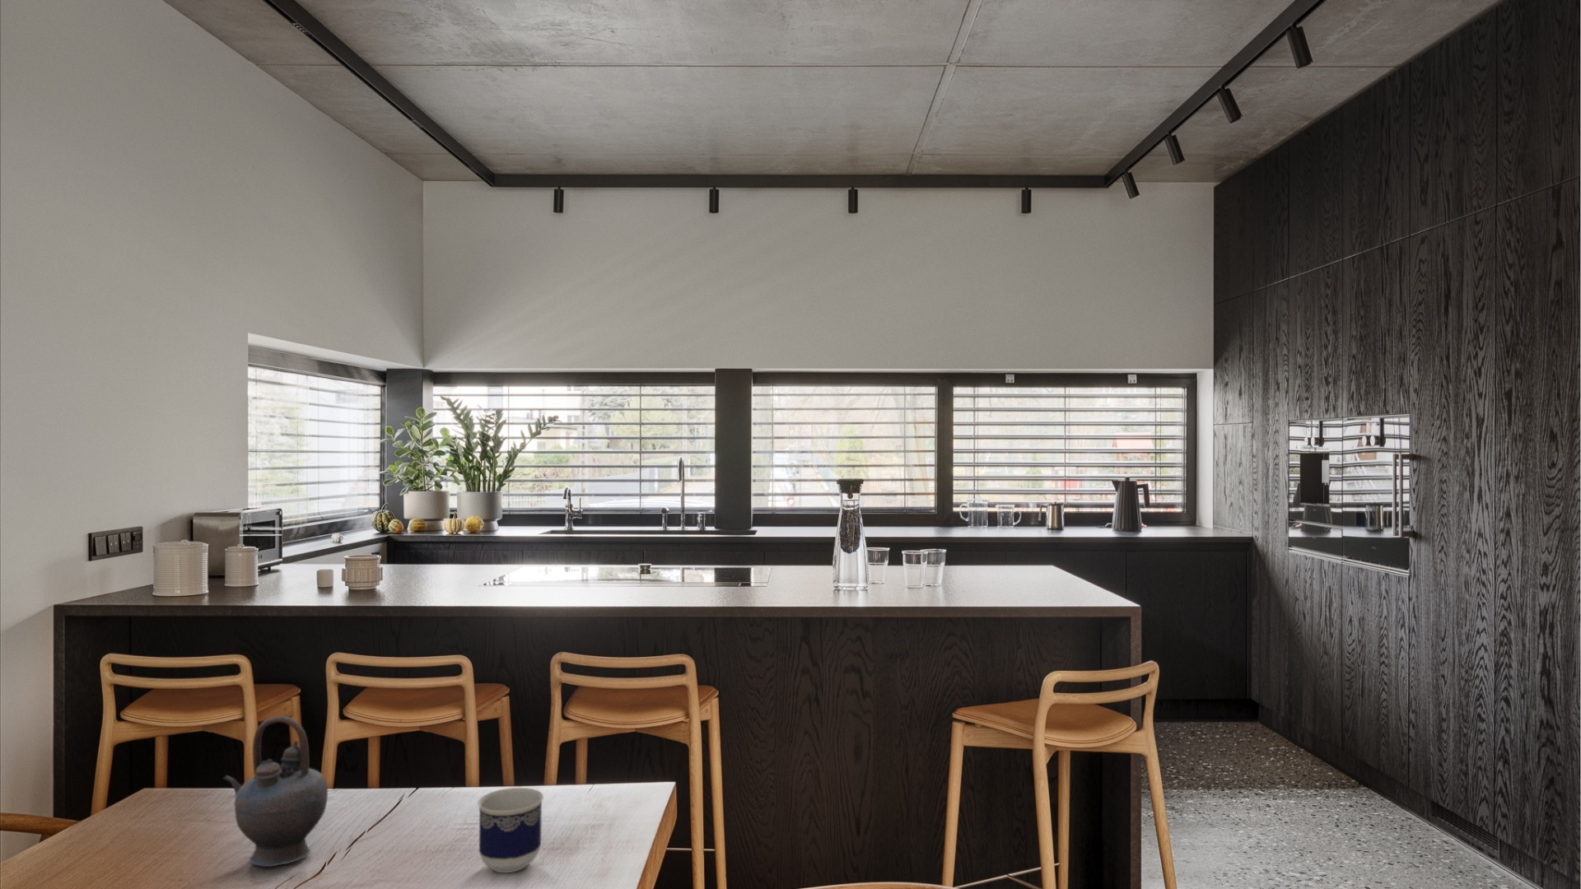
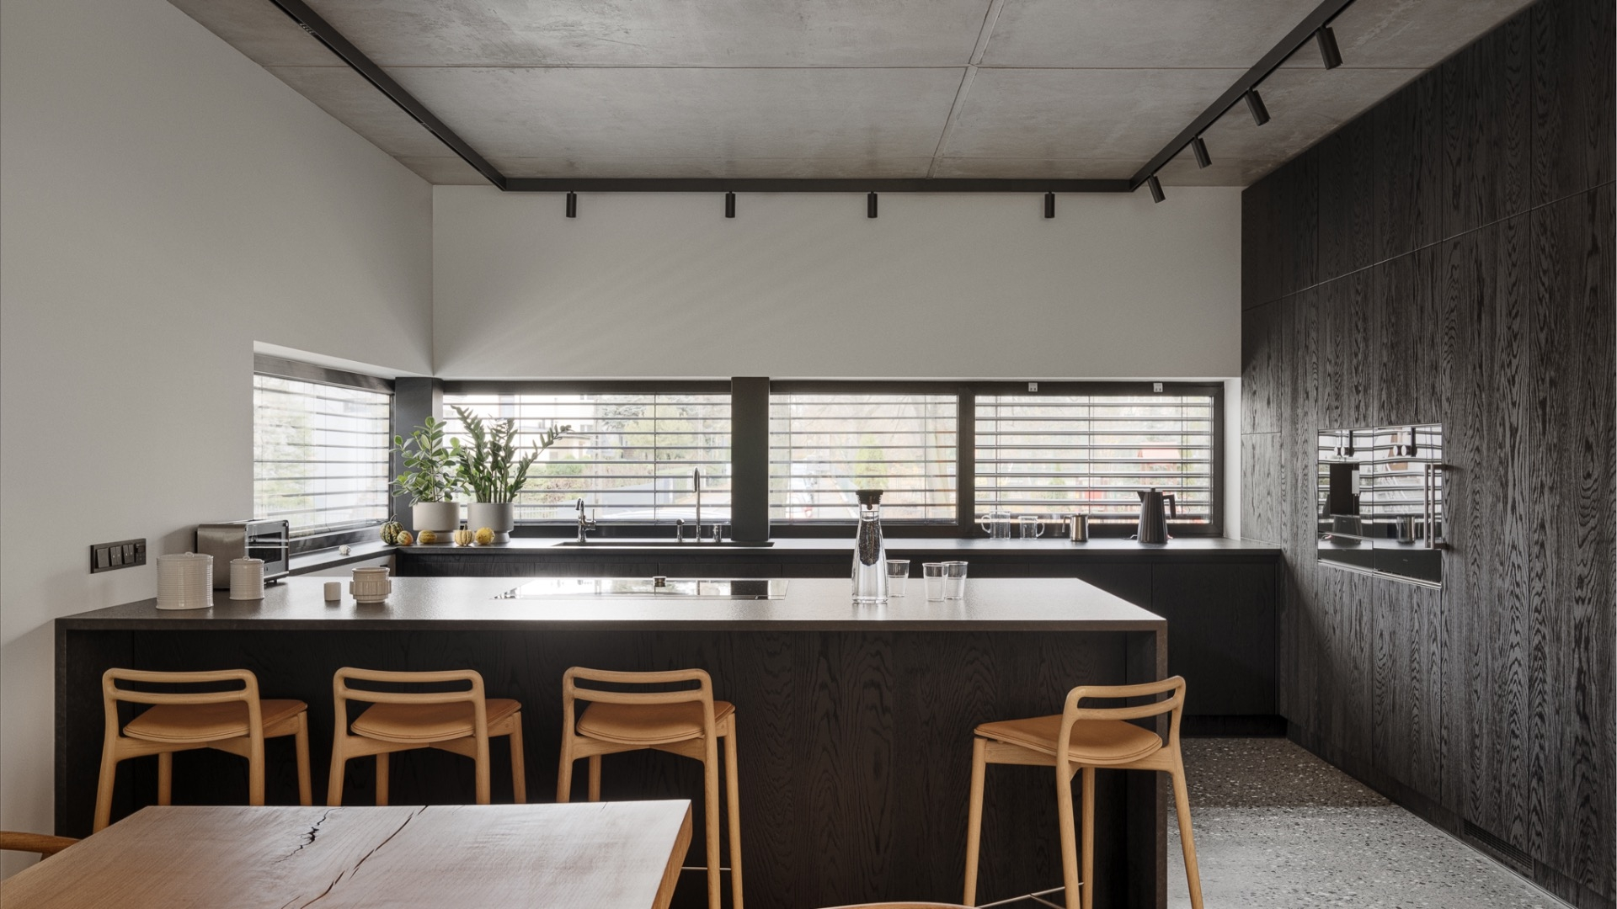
- cup (514, 827)
- teapot (273, 785)
